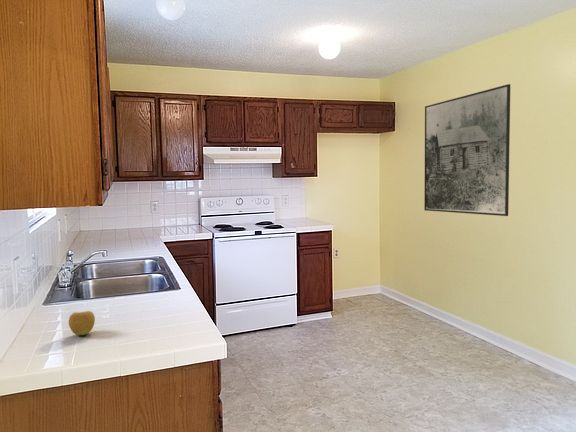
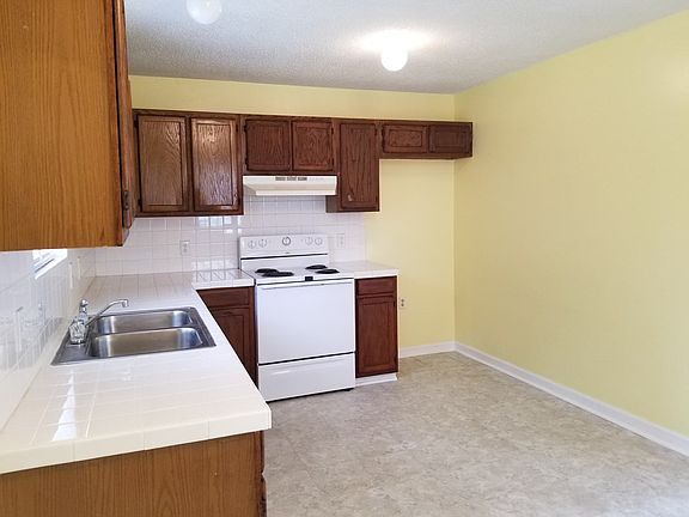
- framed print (462, 155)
- apple (81, 322)
